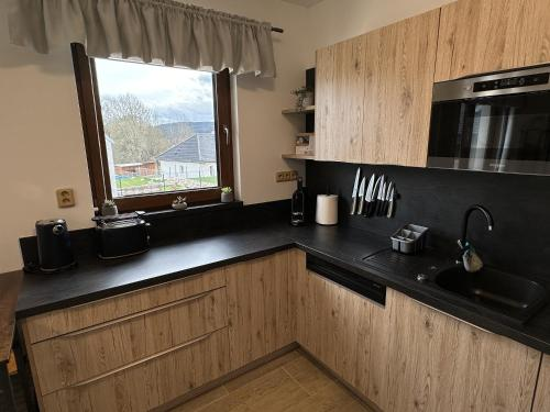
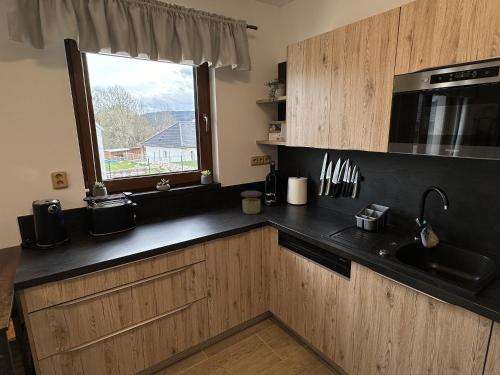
+ jar (251, 202)
